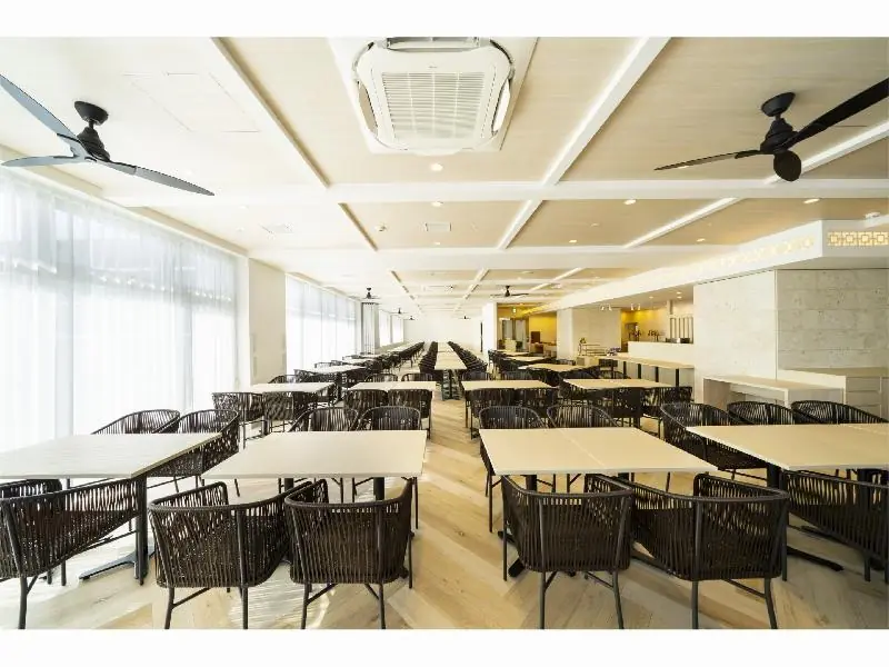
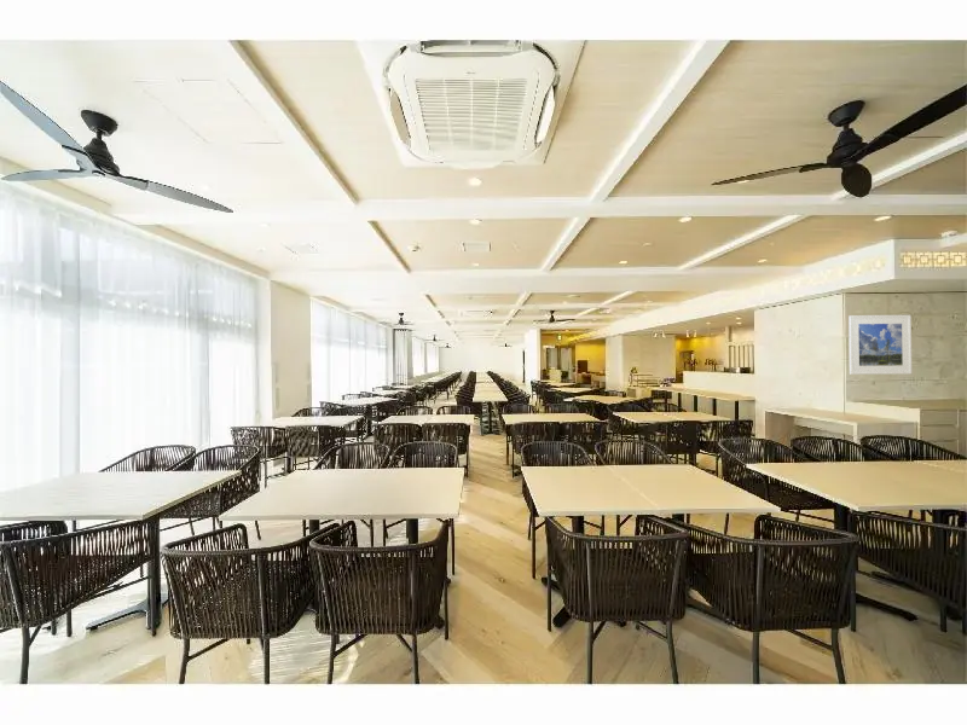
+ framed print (880, 344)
